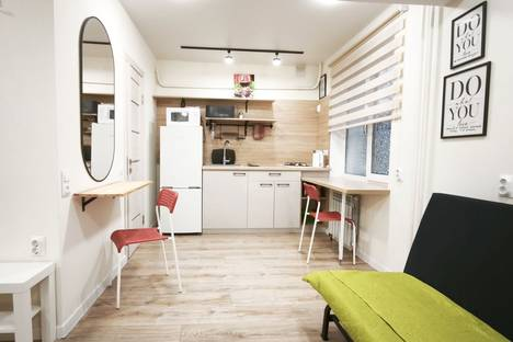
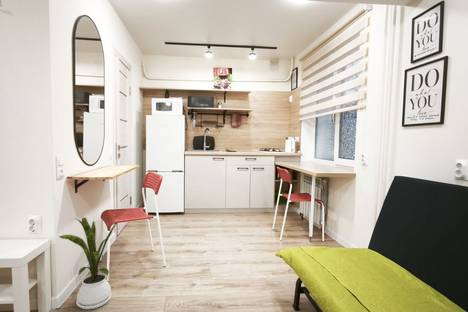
+ house plant (91, 256)
